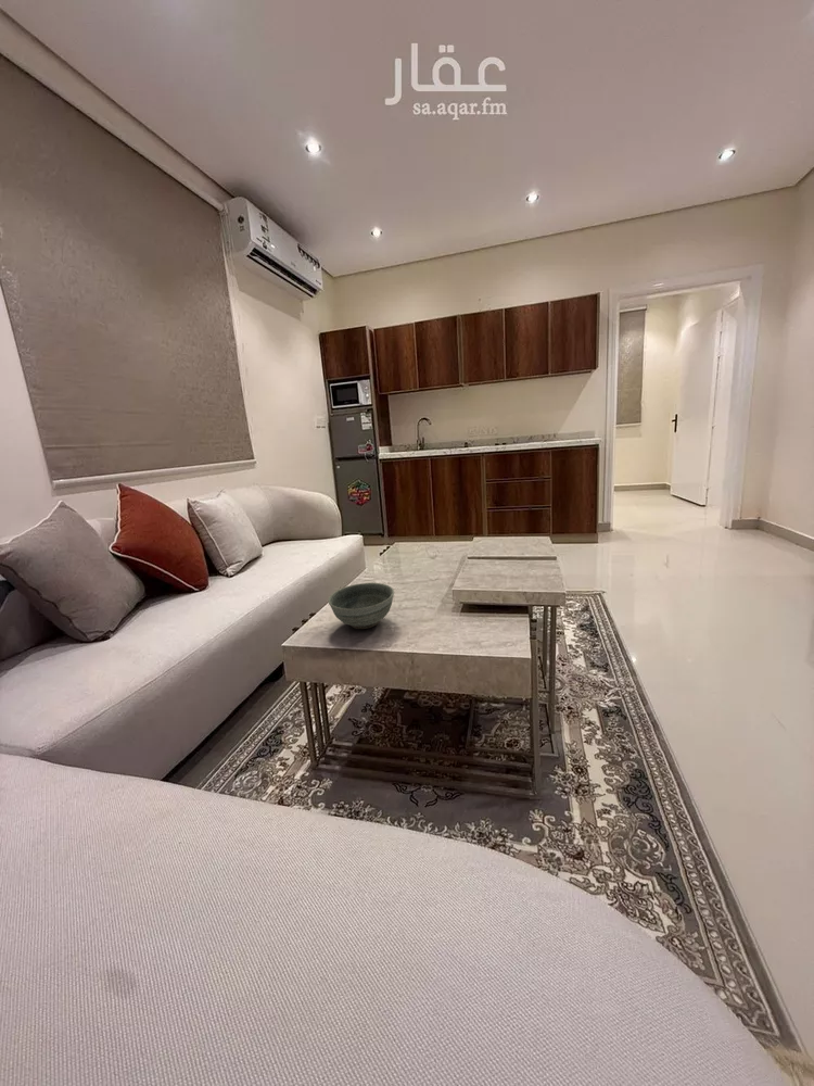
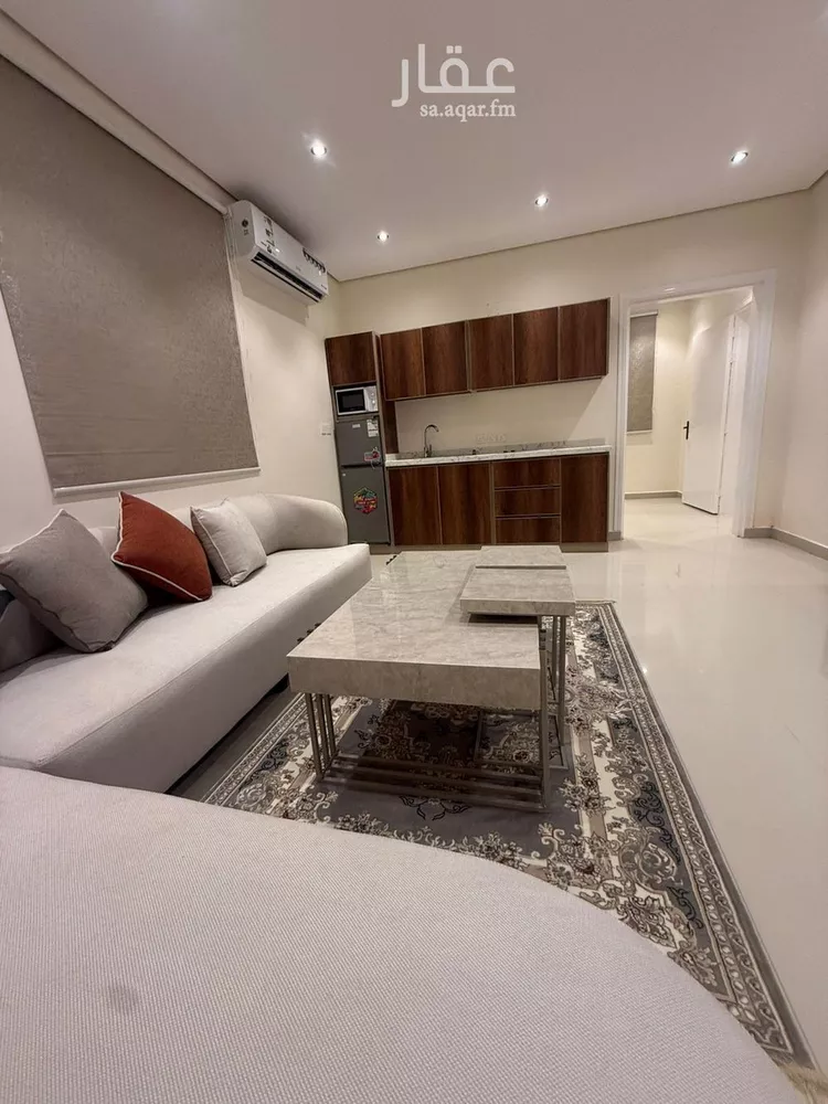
- bowl (363, 608)
